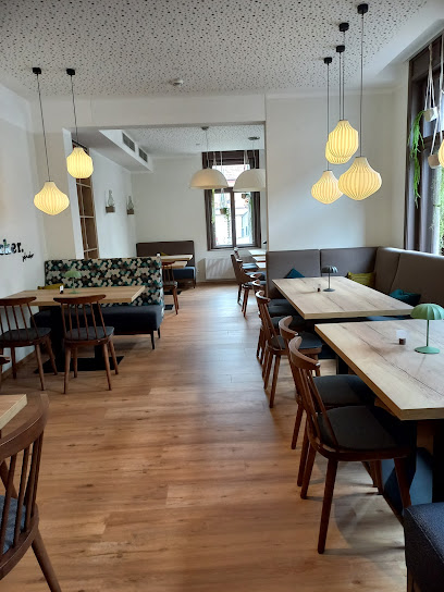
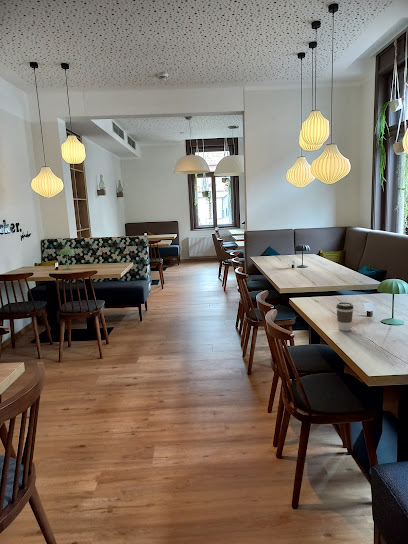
+ coffee cup (344, 316)
